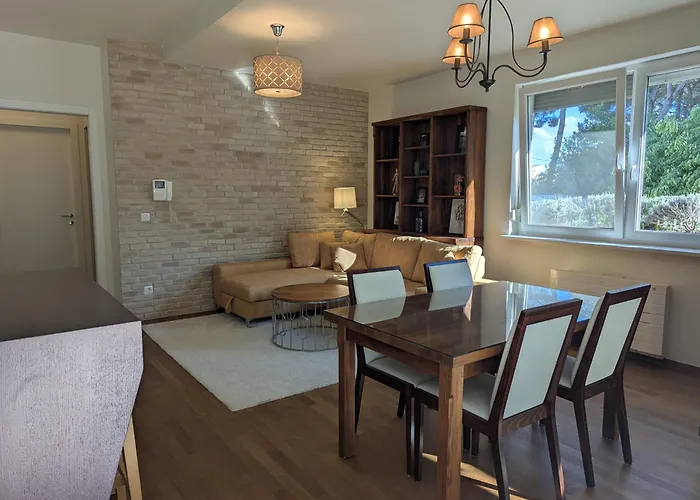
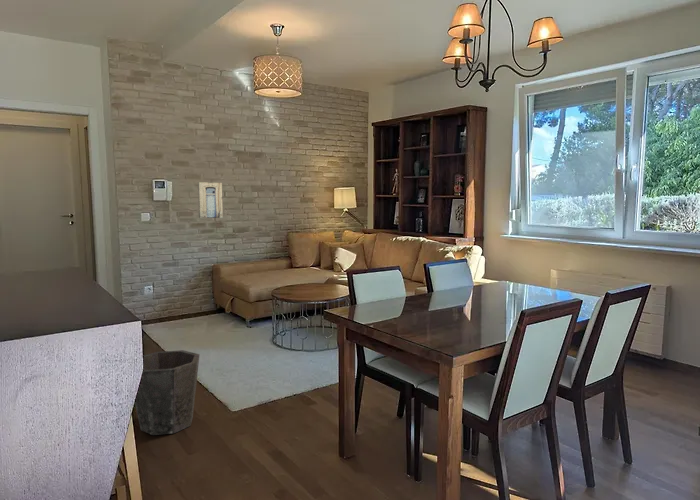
+ wall art (210, 200)
+ waste bin (166, 392)
